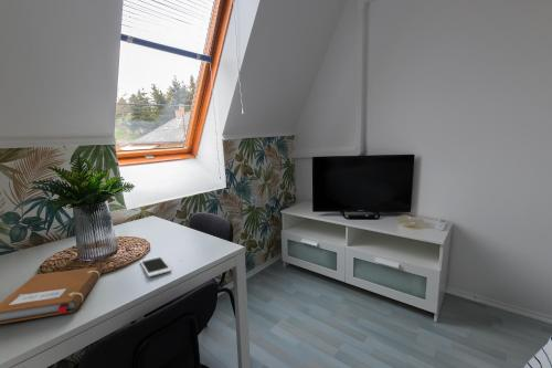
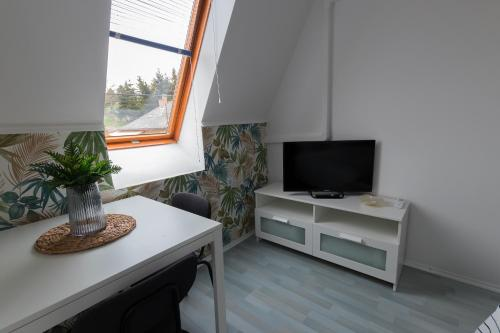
- cell phone (155, 265)
- notebook (53, 292)
